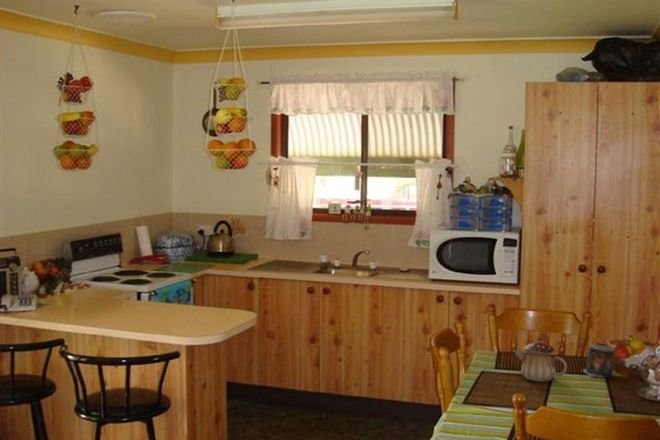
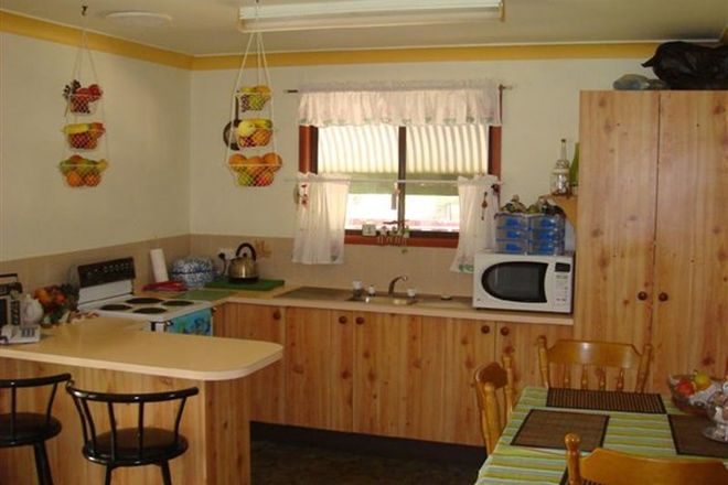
- teapot (540, 358)
- candle (597, 359)
